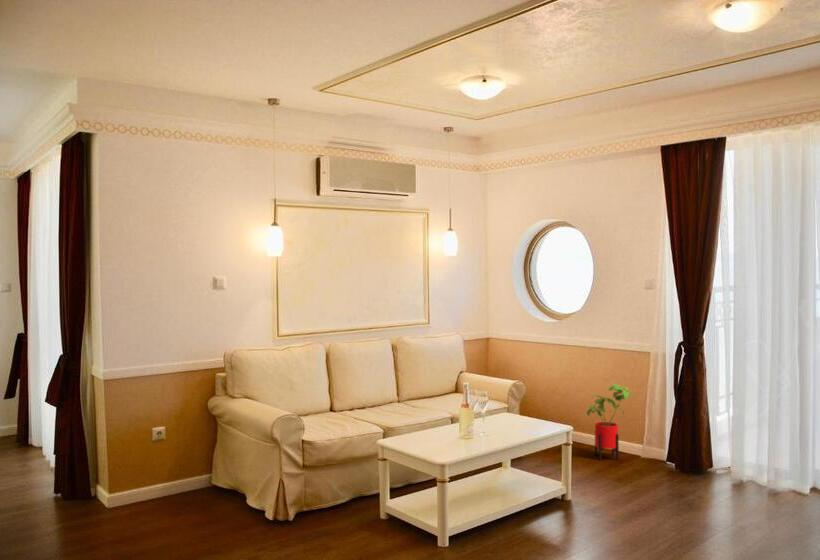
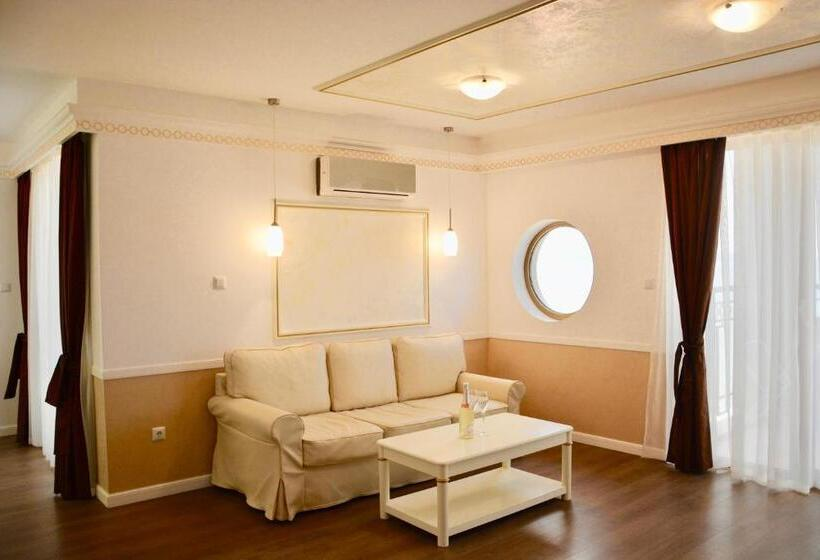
- house plant (608, 422)
